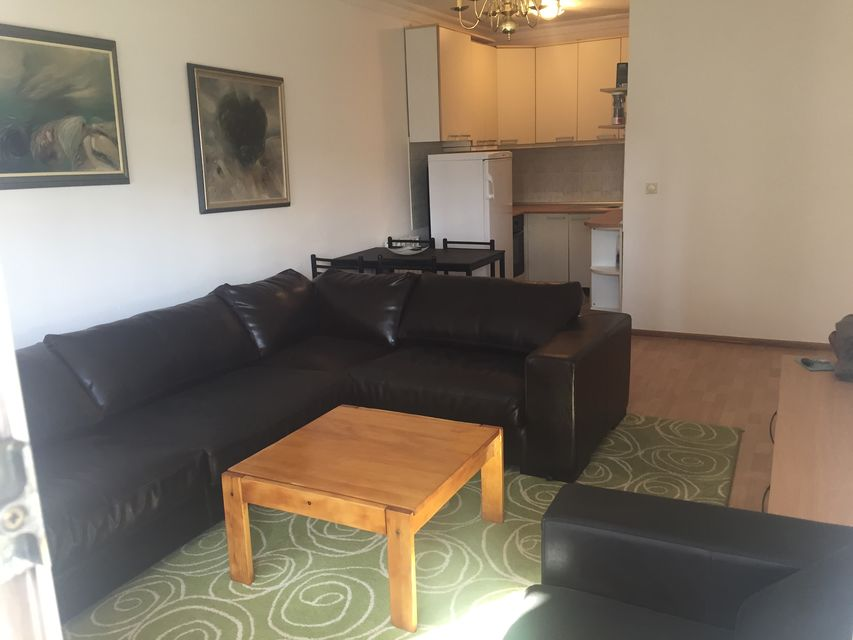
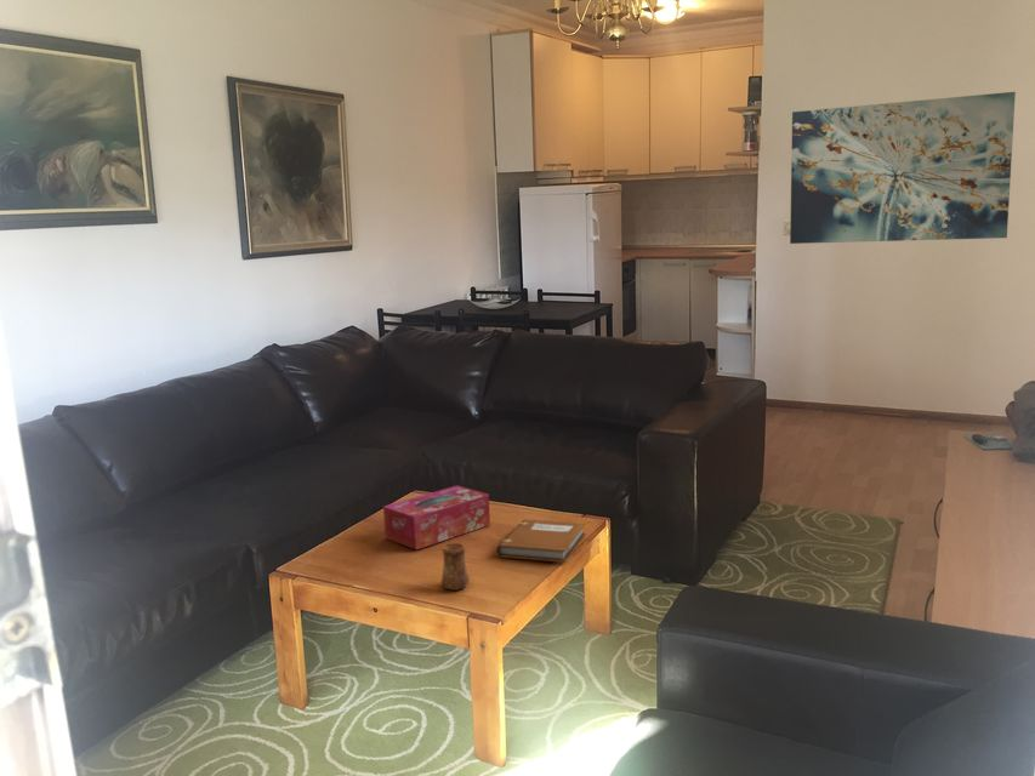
+ wall art (895, 172)
+ cup (454, 566)
+ notebook (542, 538)
+ tissue box (437, 515)
